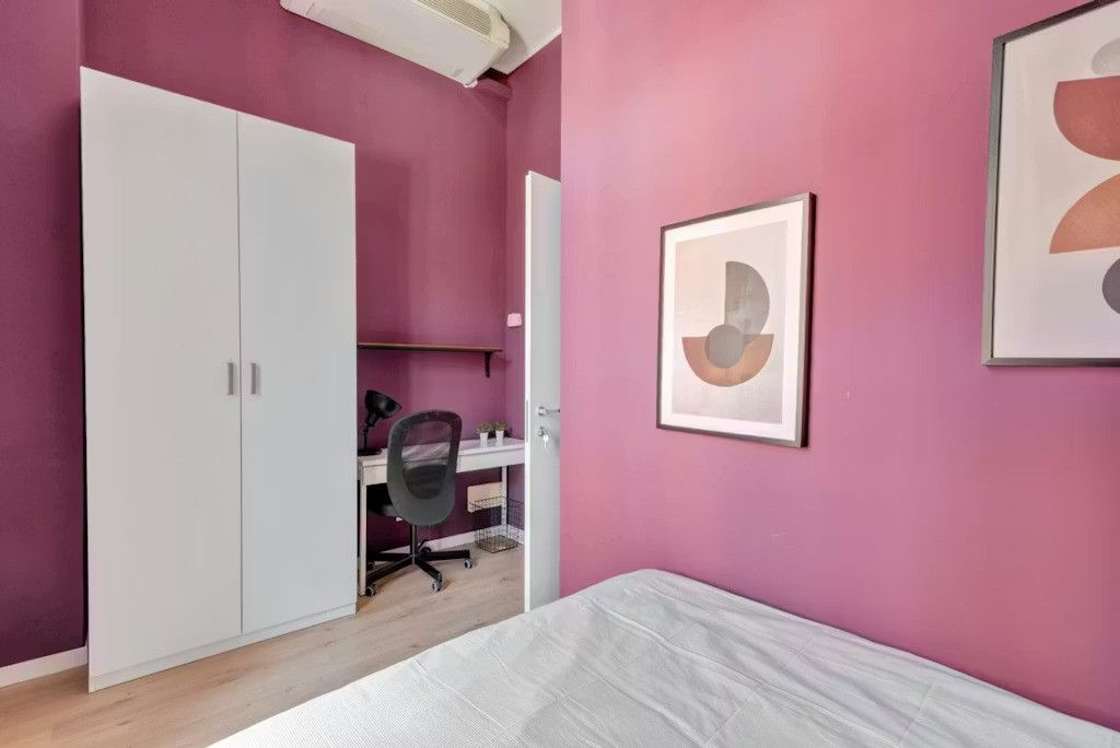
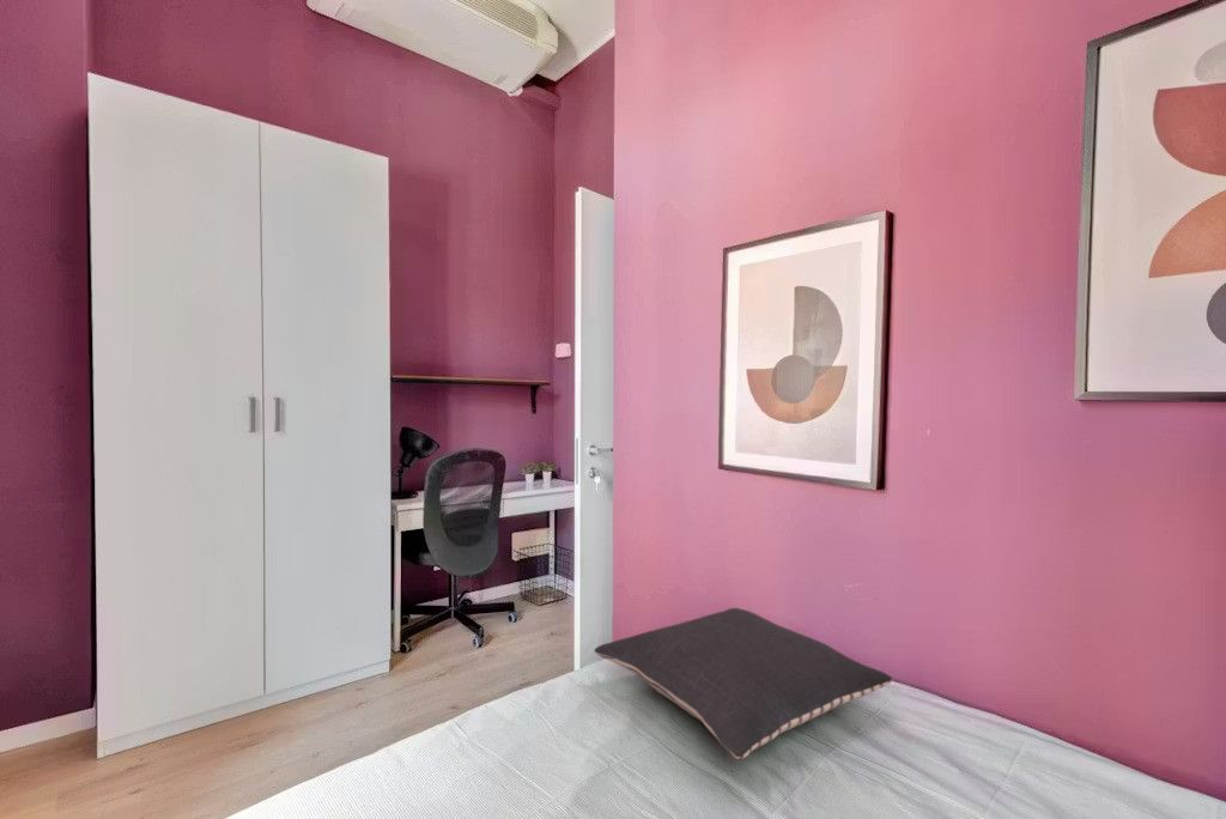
+ pillow (736, 665)
